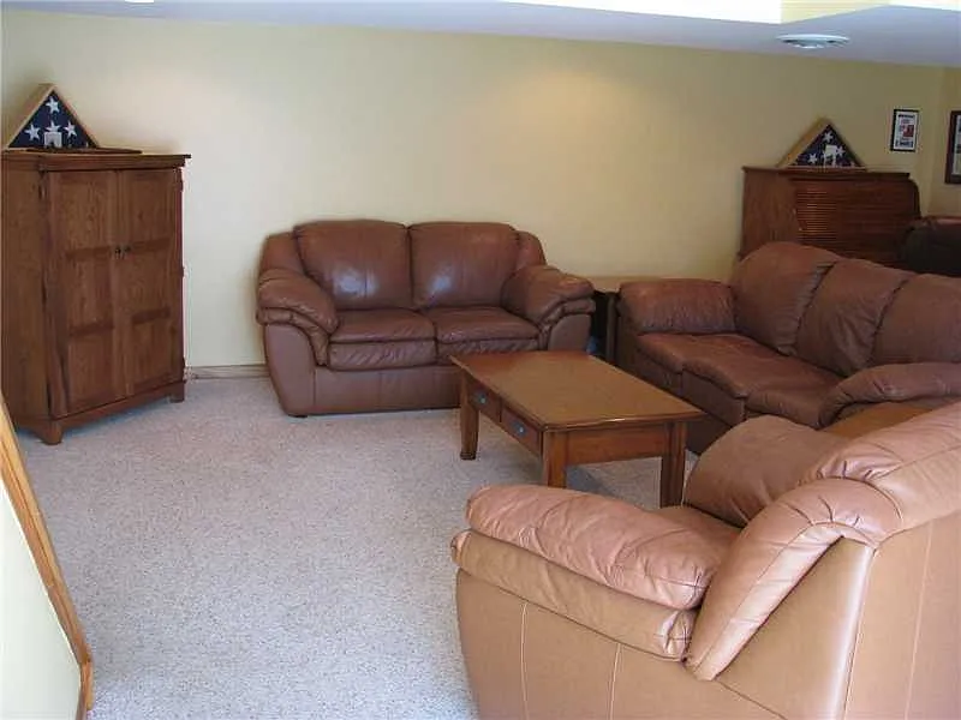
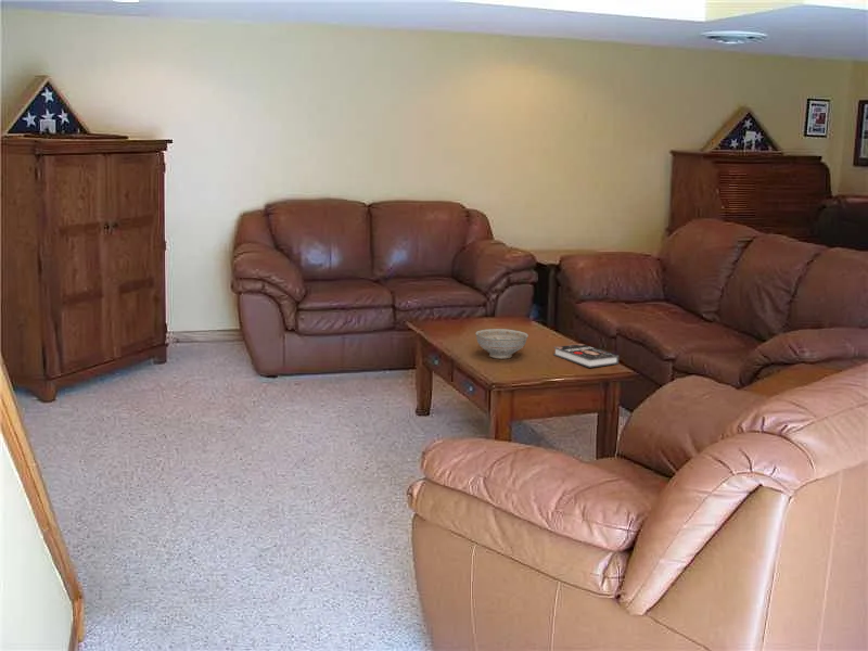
+ decorative bowl (500, 344)
+ book (585, 355)
